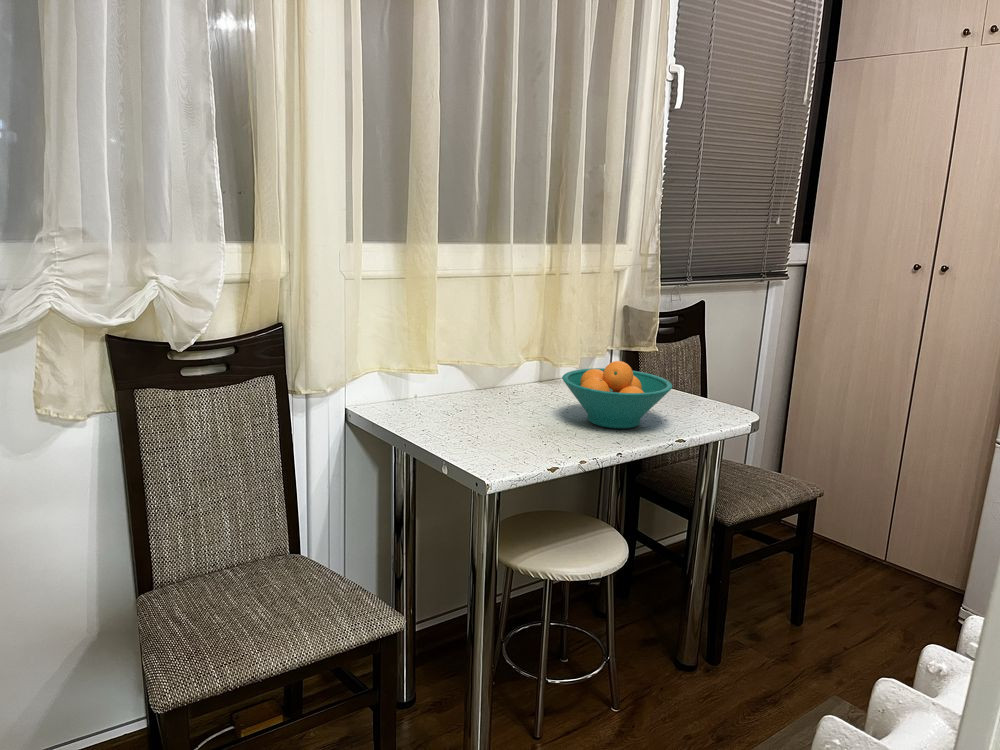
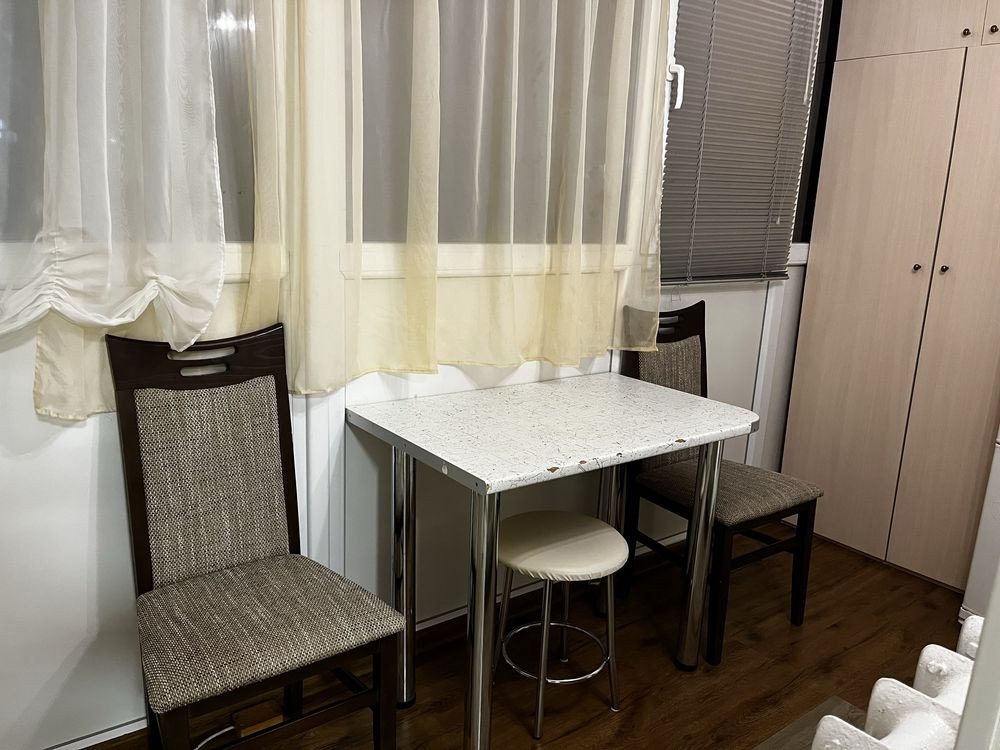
- fruit bowl (616, 391)
